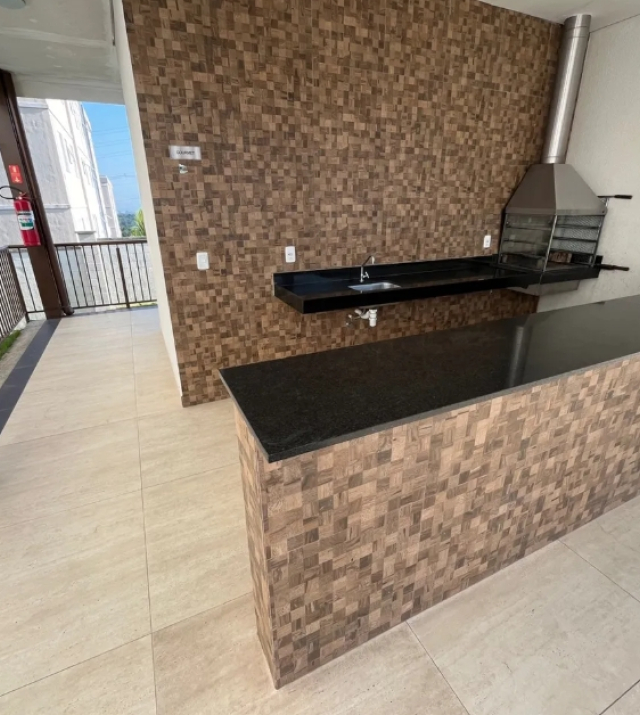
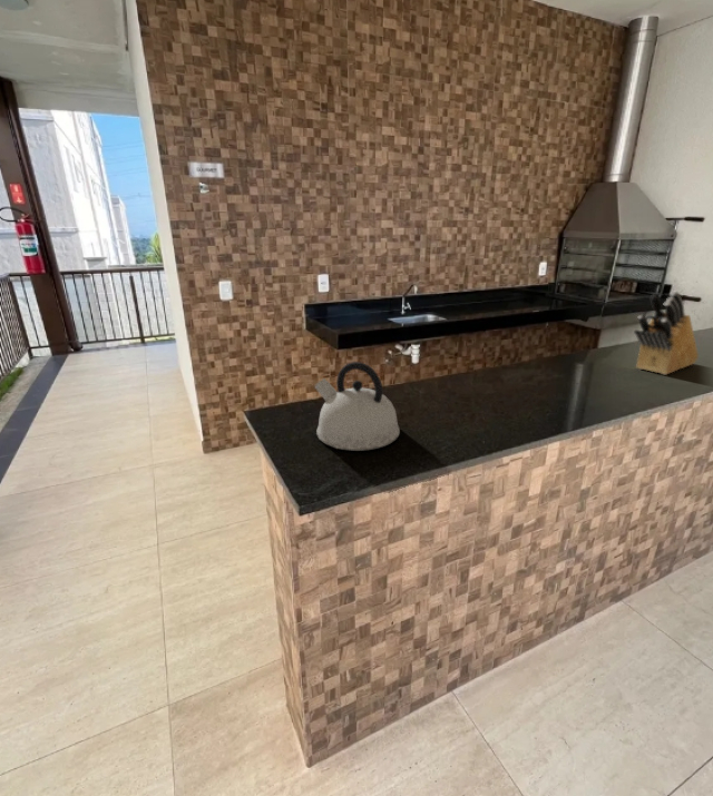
+ knife block (670, 330)
+ kettle (353, 396)
